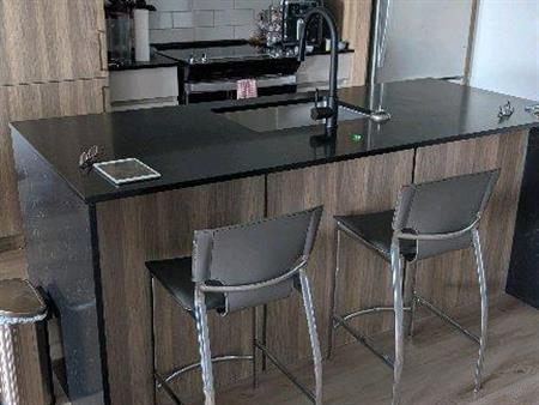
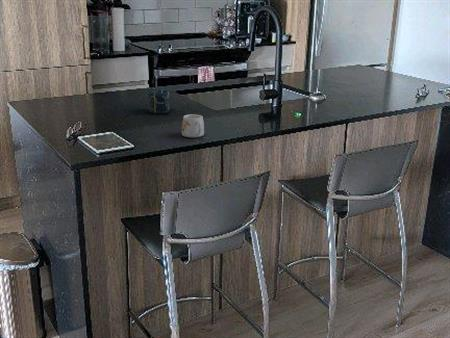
+ cup (160, 102)
+ mug (194, 126)
